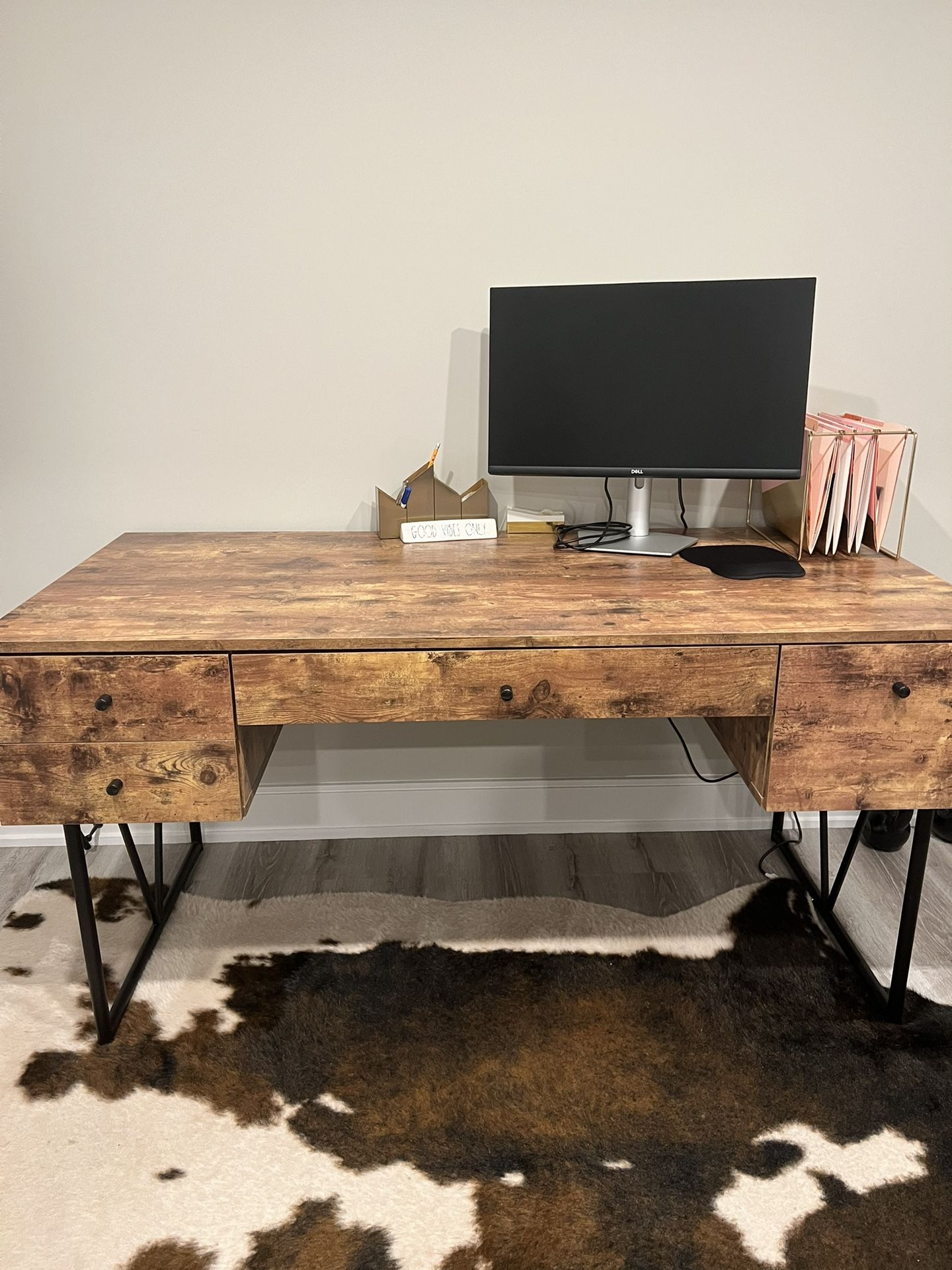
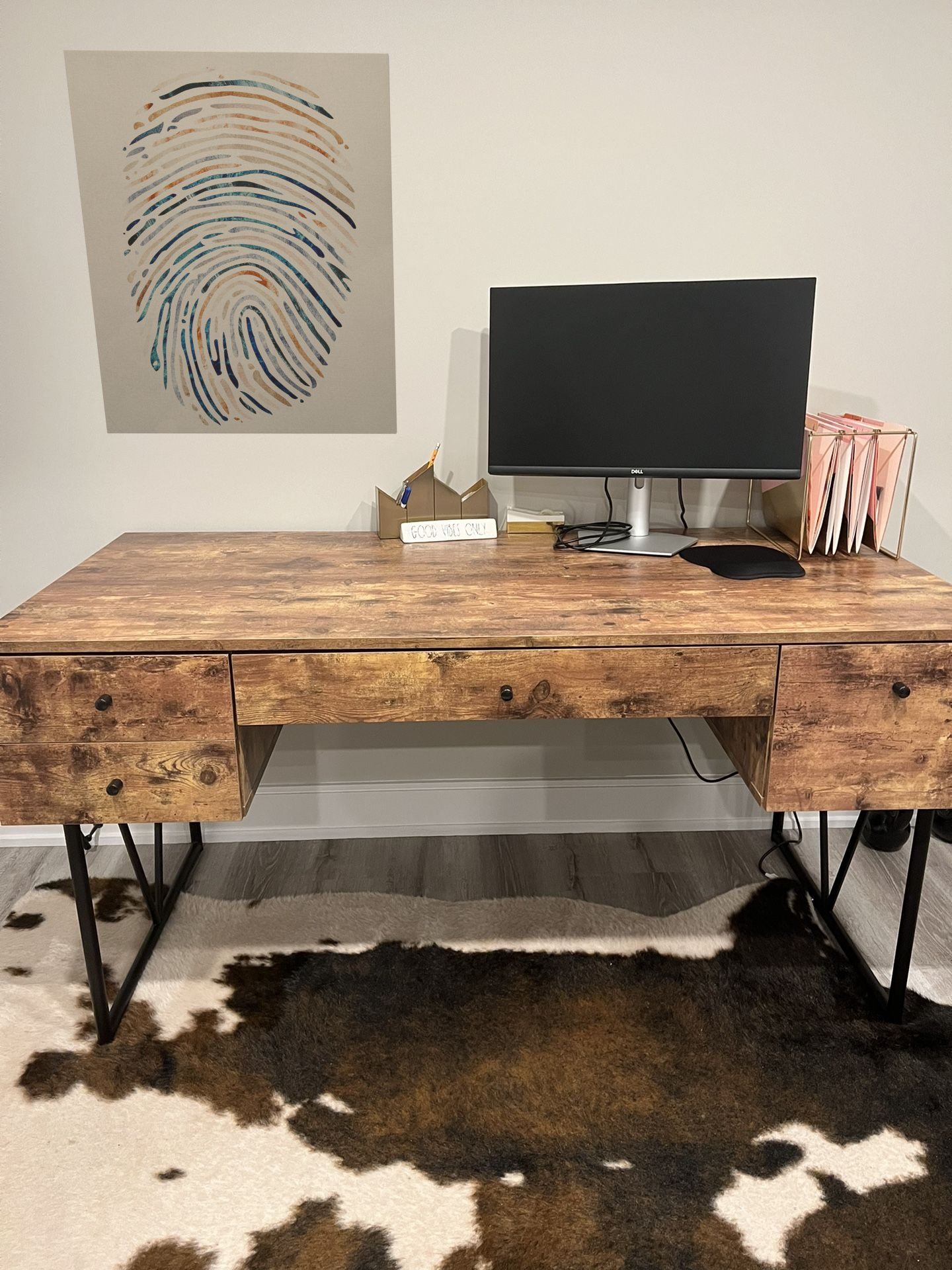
+ wall art (241, 253)
